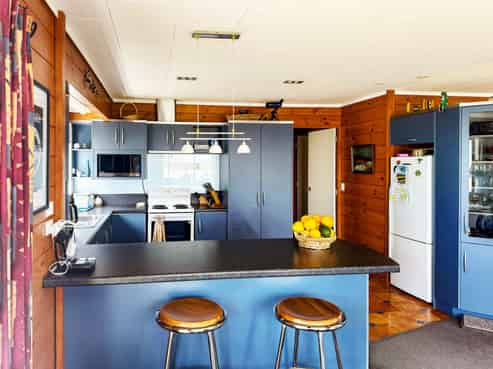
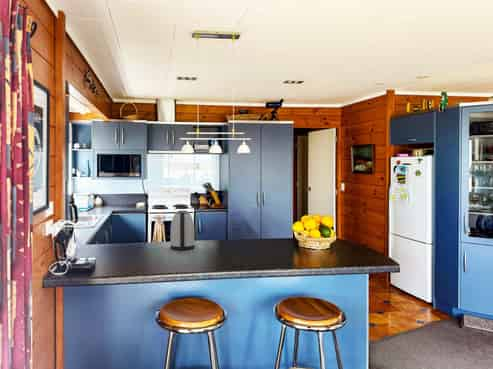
+ kettle (182, 229)
